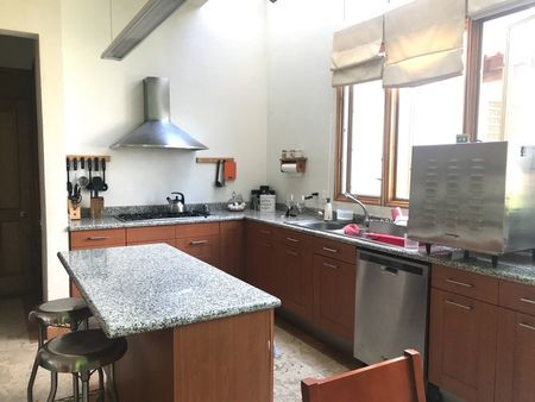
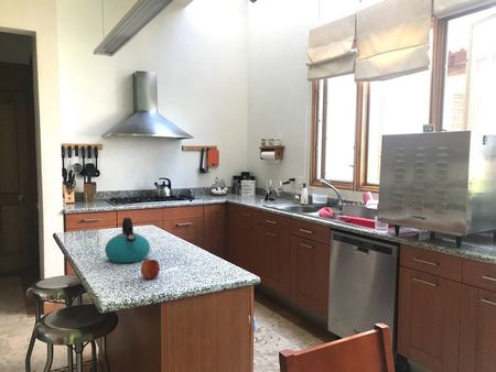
+ fruit (150, 267)
+ kettle (128, 239)
